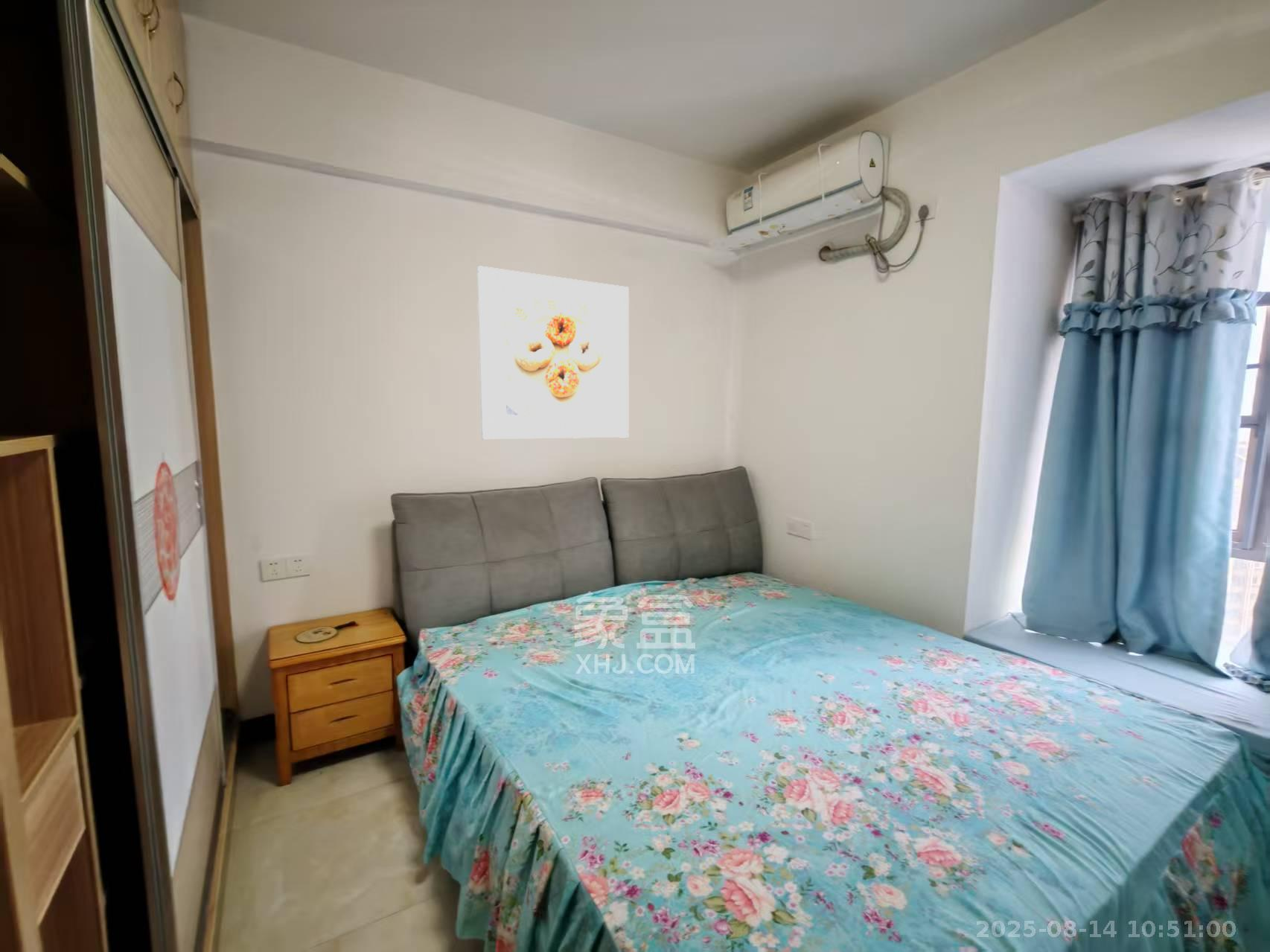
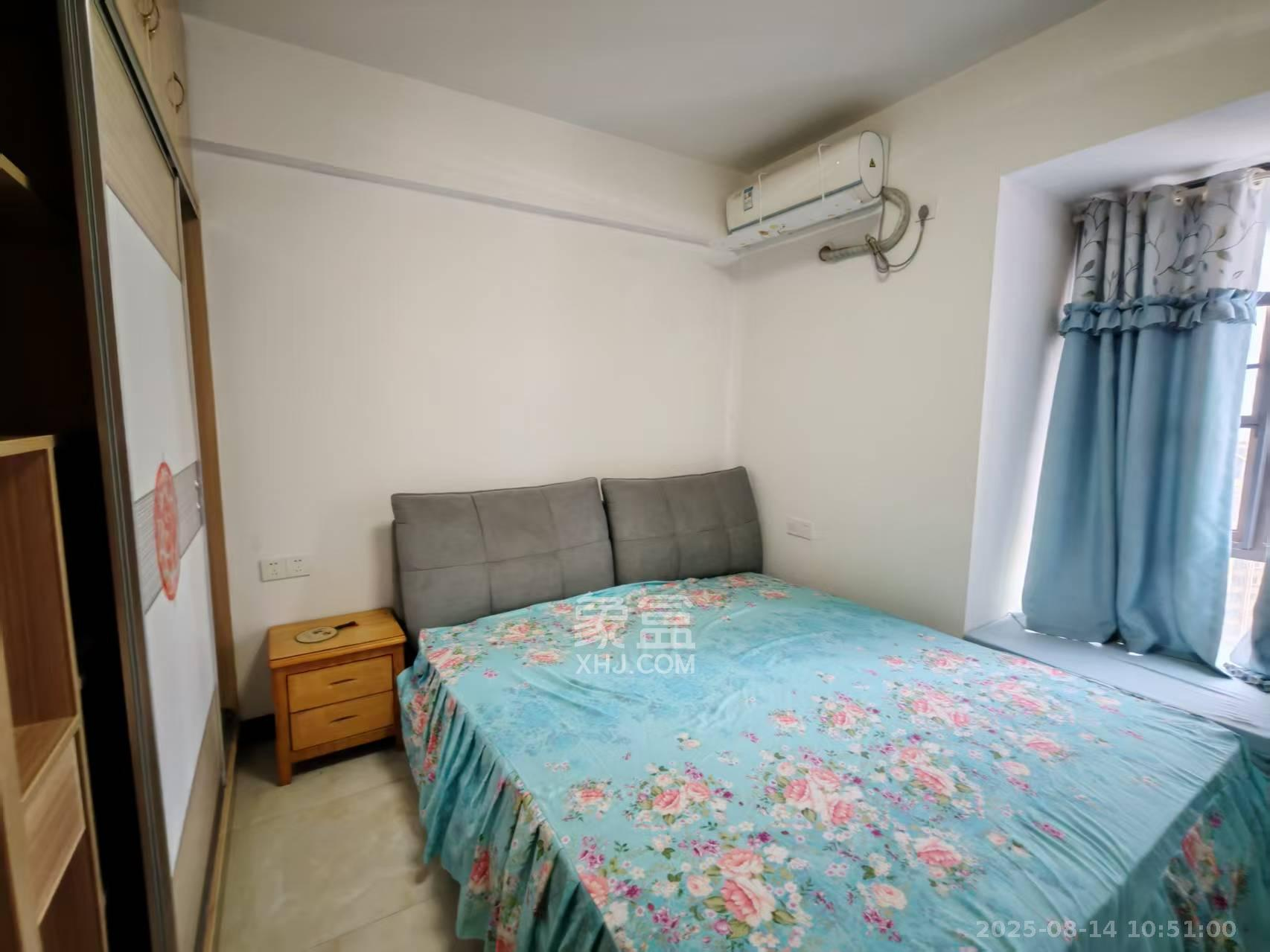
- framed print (559, 359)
